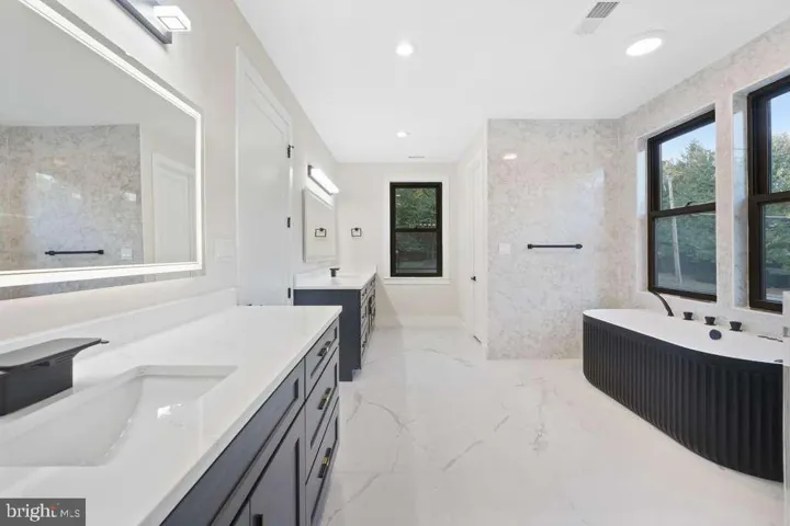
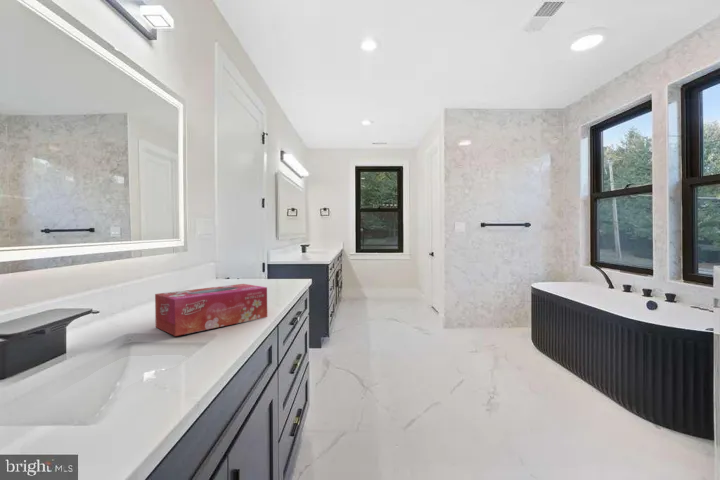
+ tissue box (214, 306)
